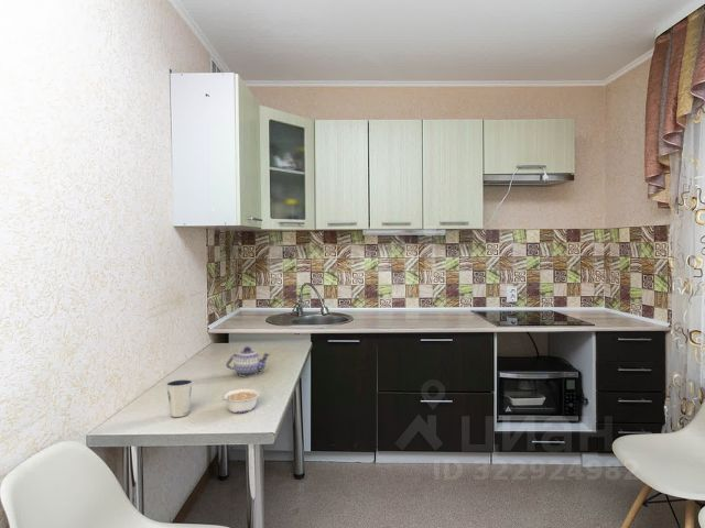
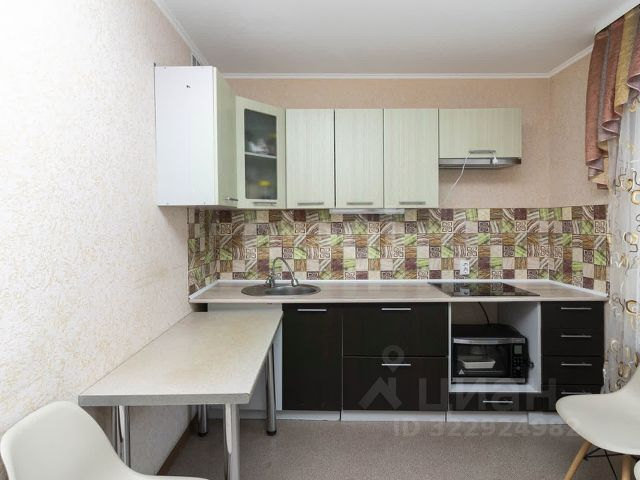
- teapot (248, 360)
- legume (241, 400)
- dixie cup (180, 398)
